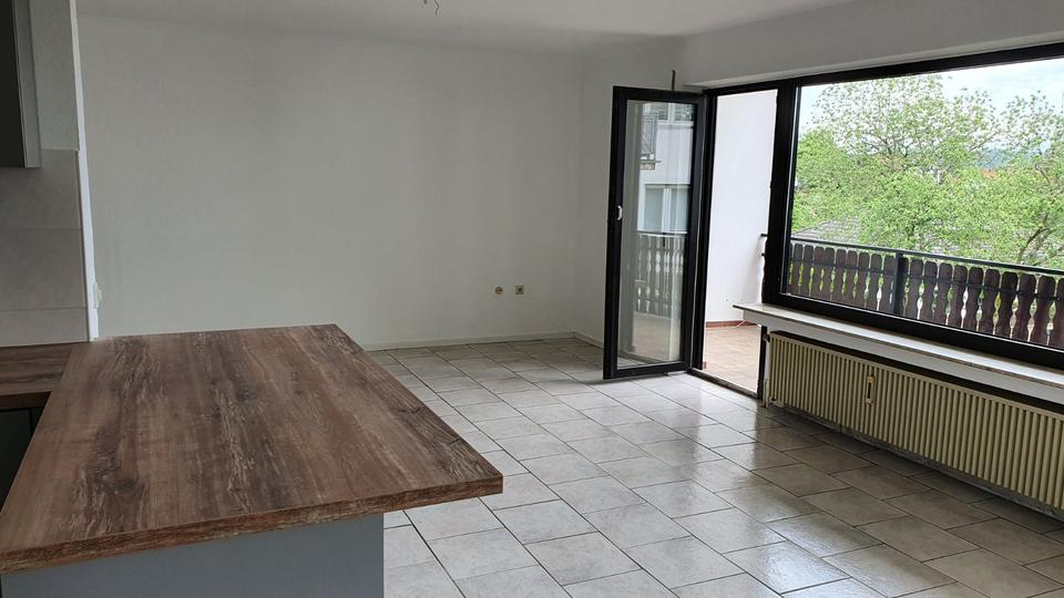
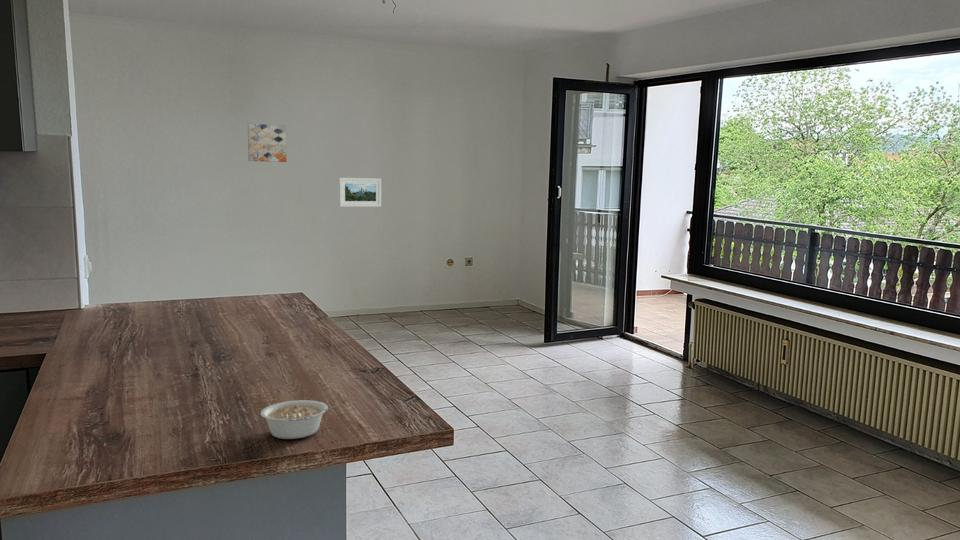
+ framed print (360, 192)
+ legume (297, 417)
+ wall art (267, 143)
